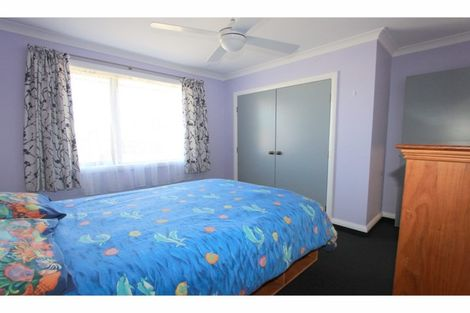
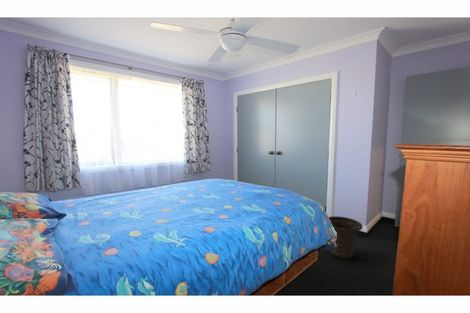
+ basket (342, 237)
